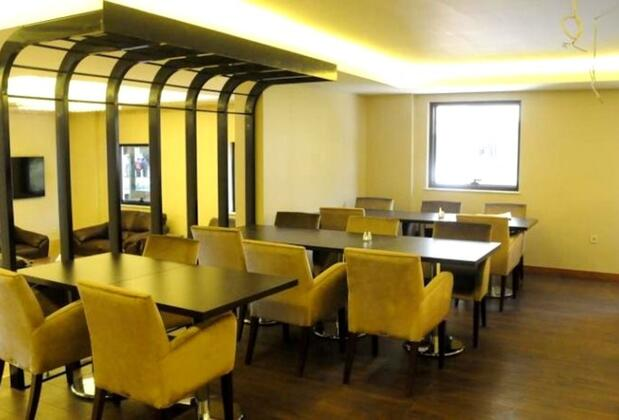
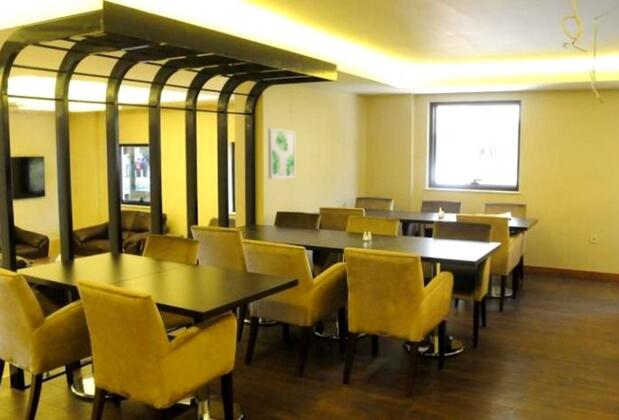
+ wall art (282, 154)
